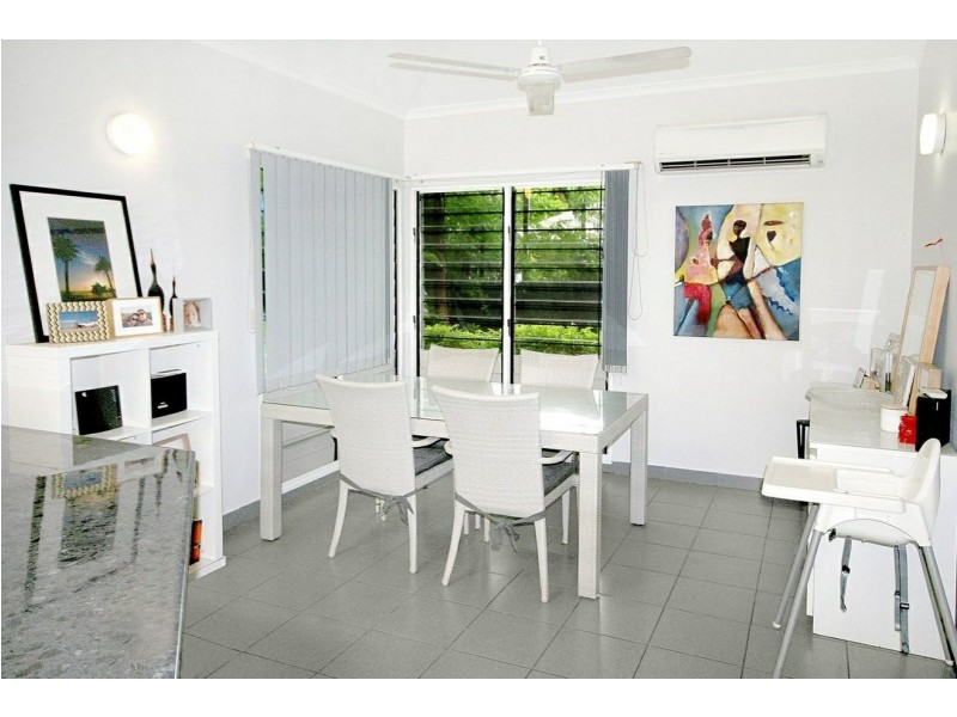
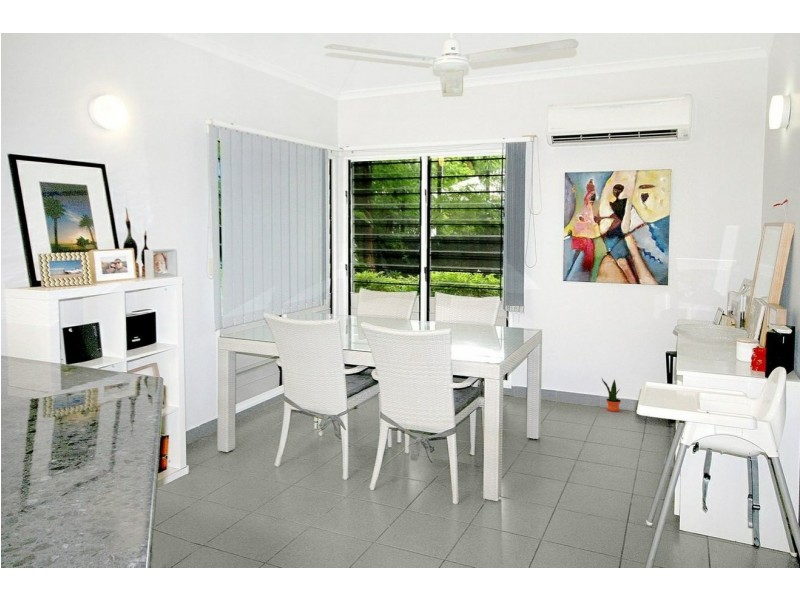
+ potted plant (610, 394)
